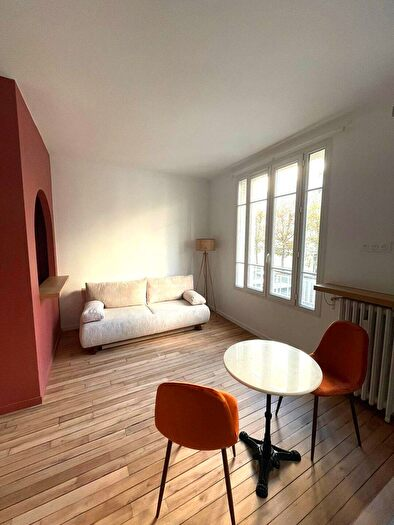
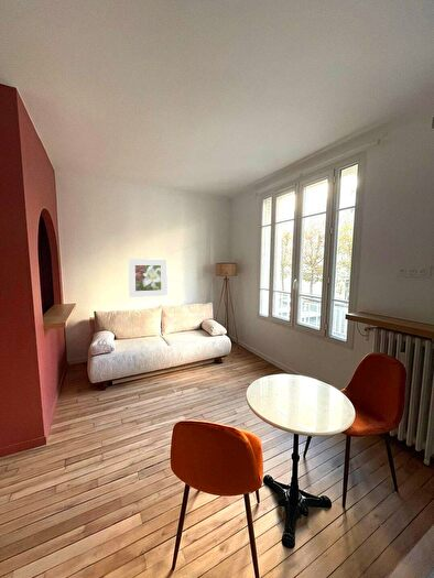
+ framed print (148, 277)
